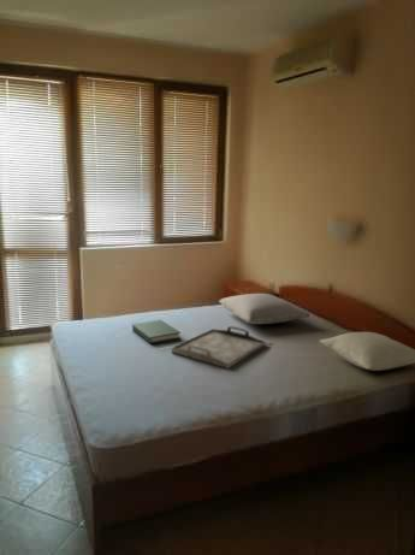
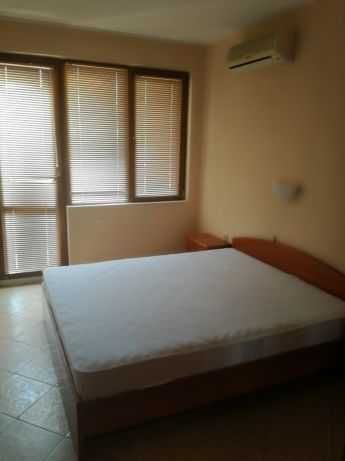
- pillow (261, 307)
- hardback book (155, 331)
- serving tray (219, 342)
- pillow (372, 349)
